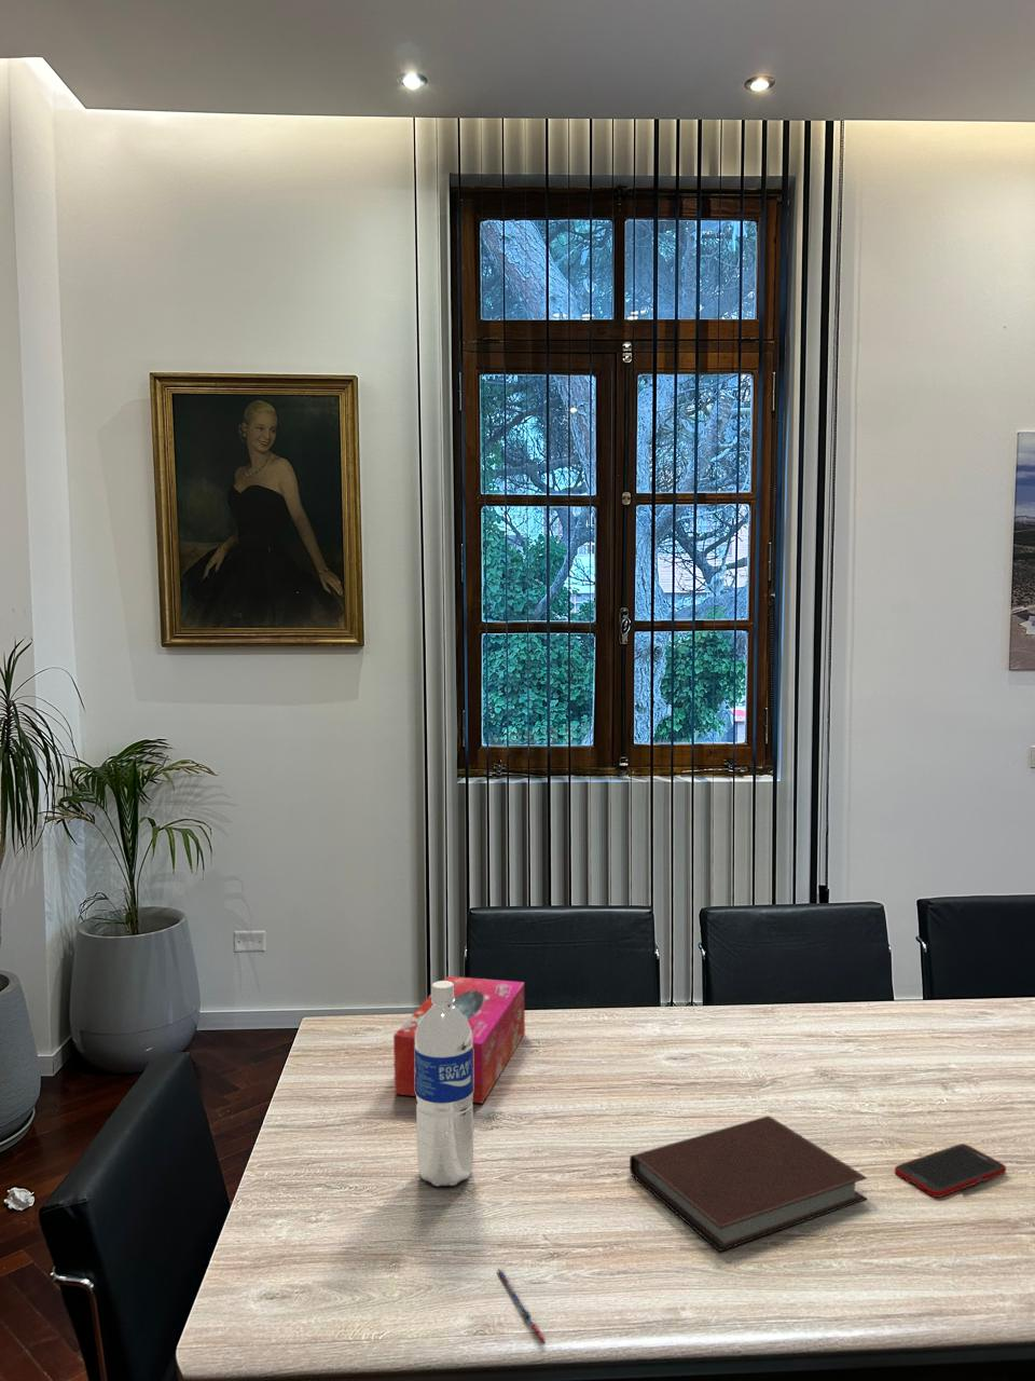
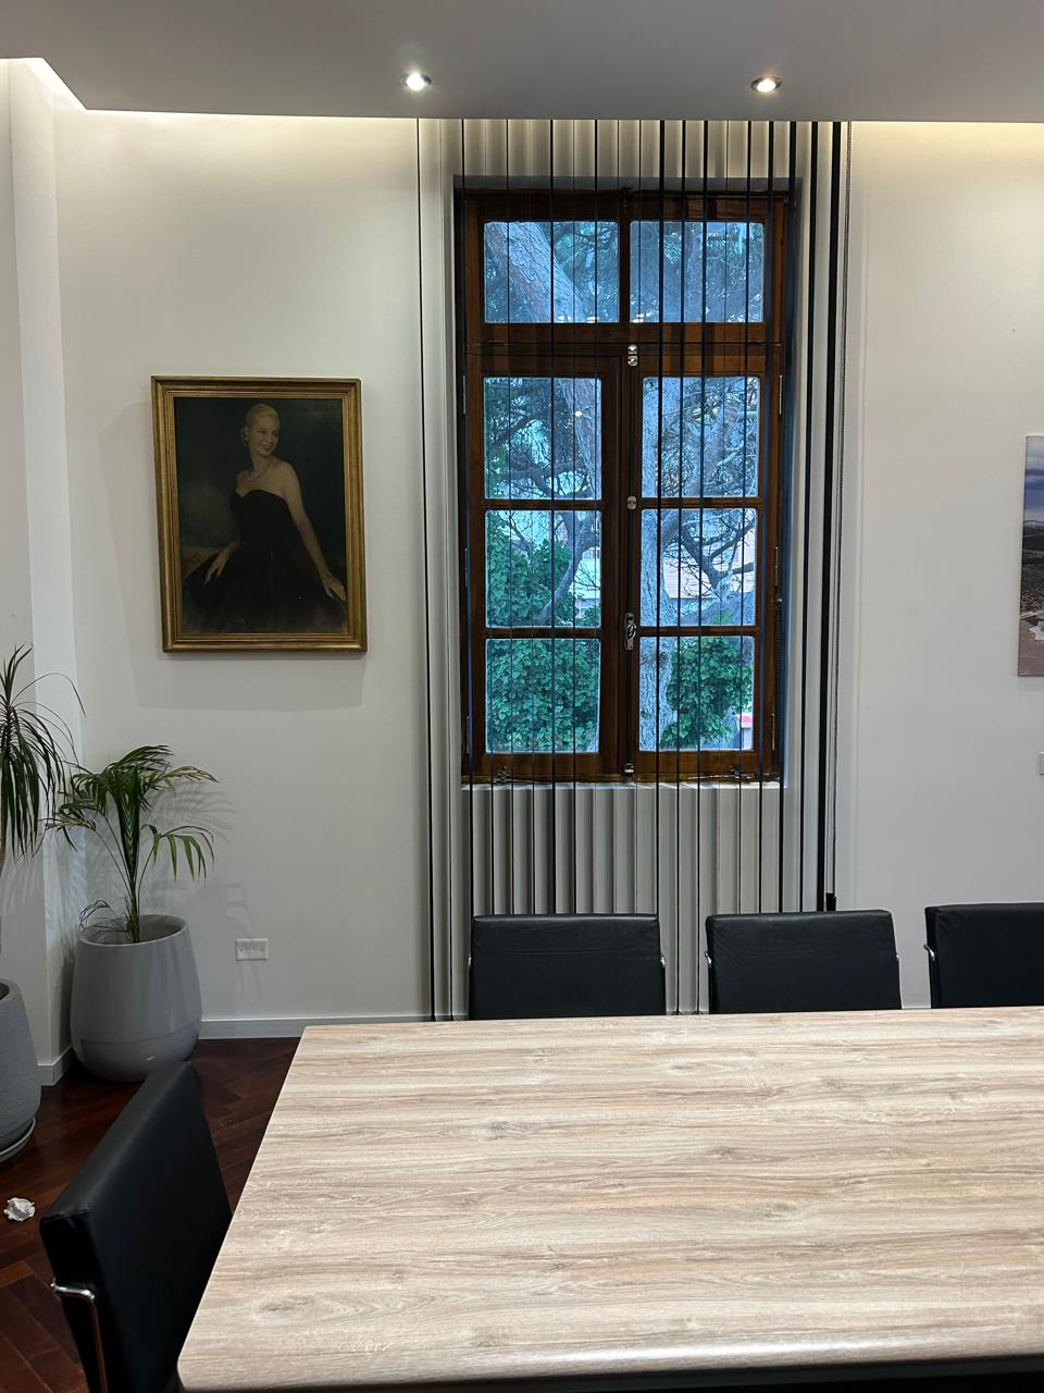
- cell phone (950, 1170)
- tissue box (471, 1033)
- notebook (745, 1174)
- pen (520, 1304)
- water bottle (445, 1080)
